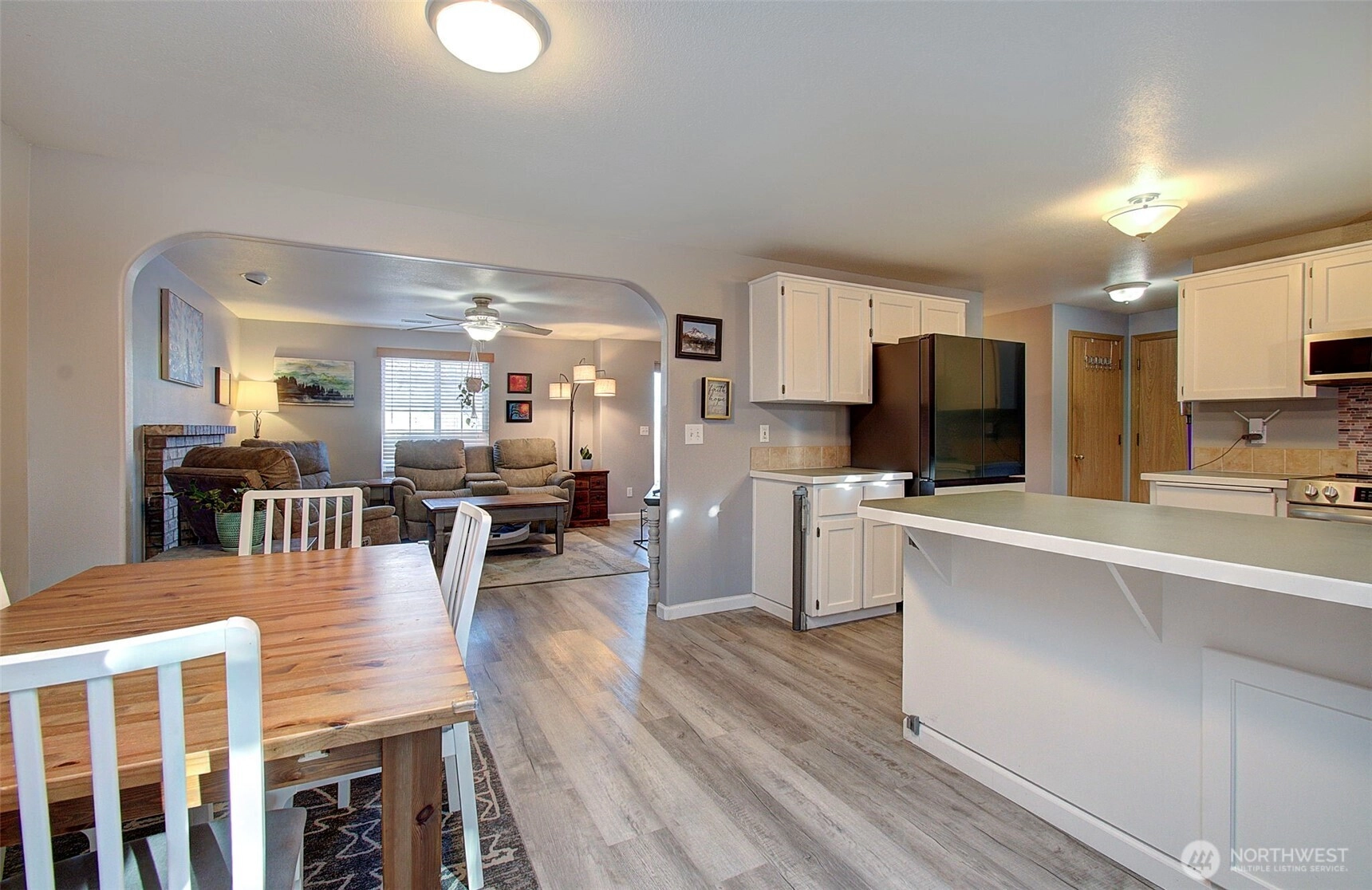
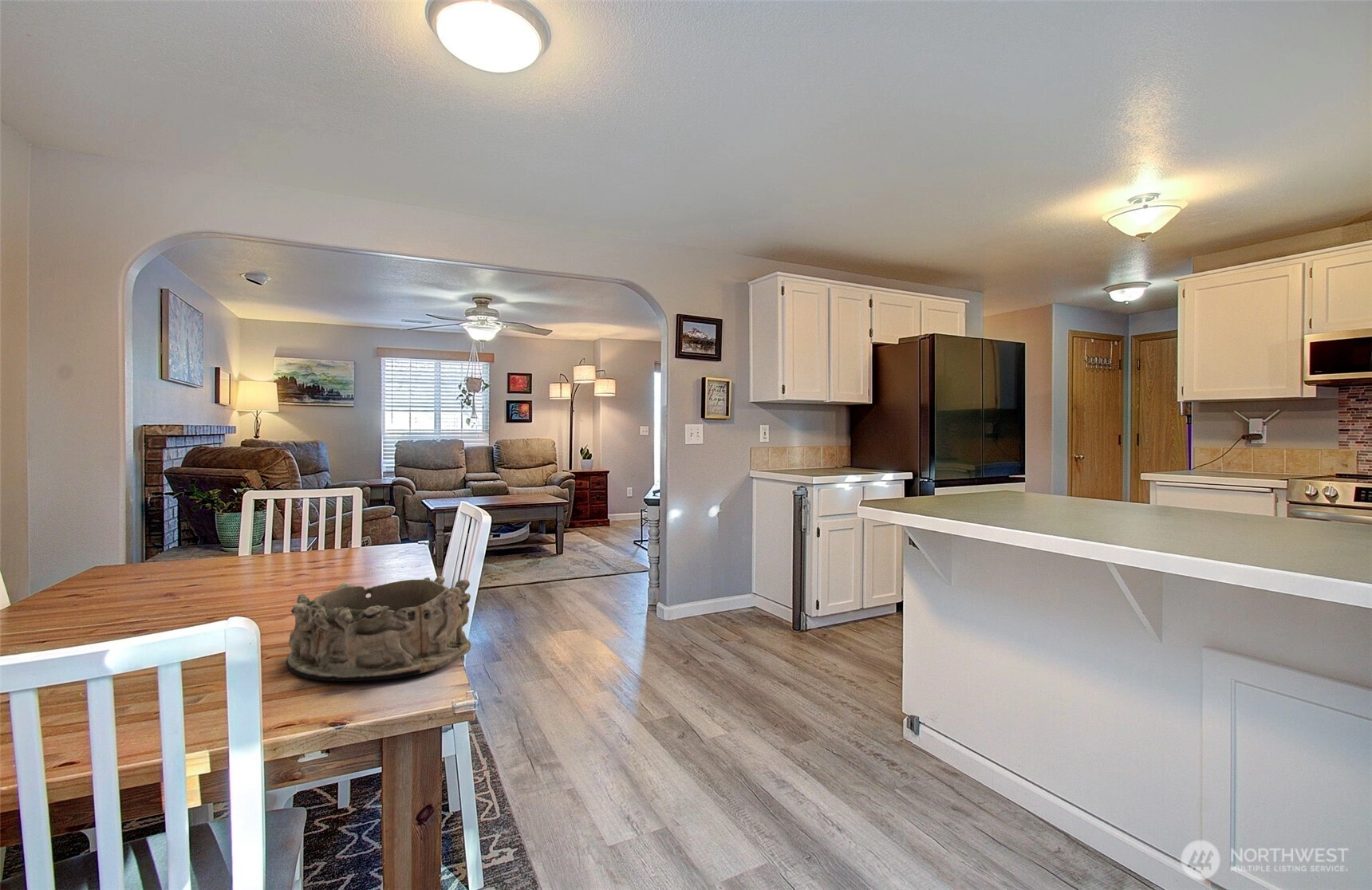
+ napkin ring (381, 619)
